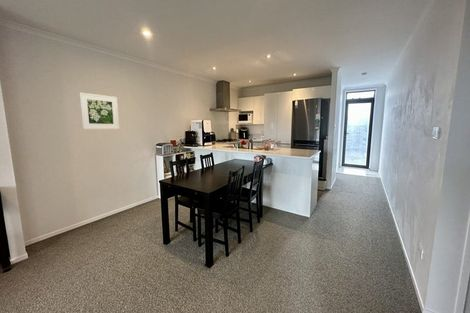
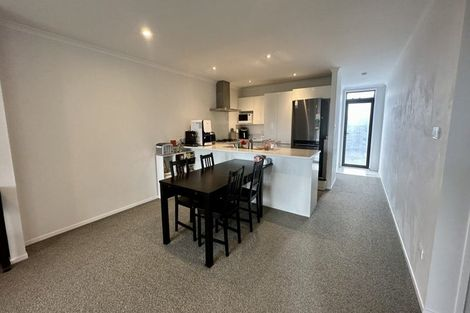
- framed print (100, 112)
